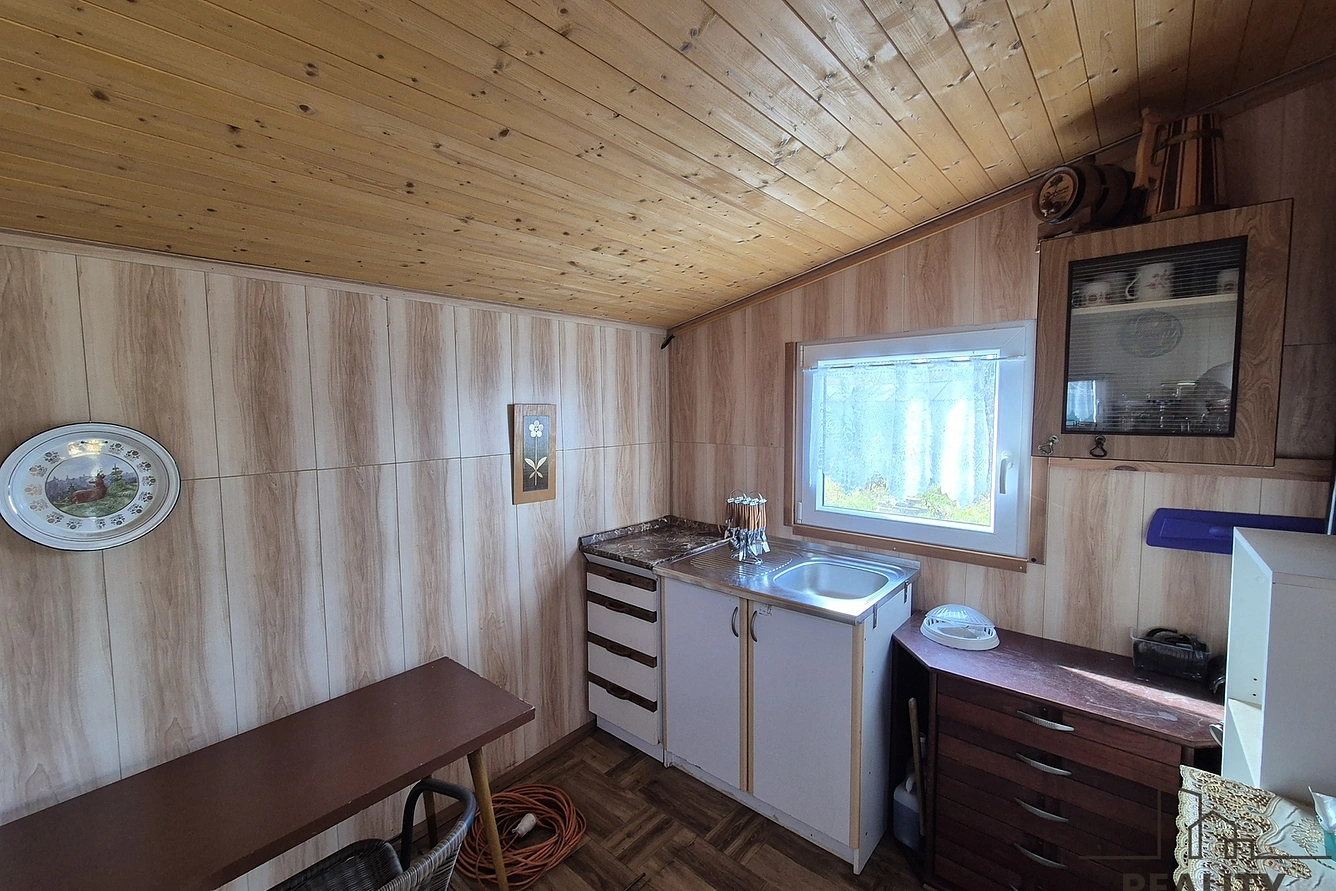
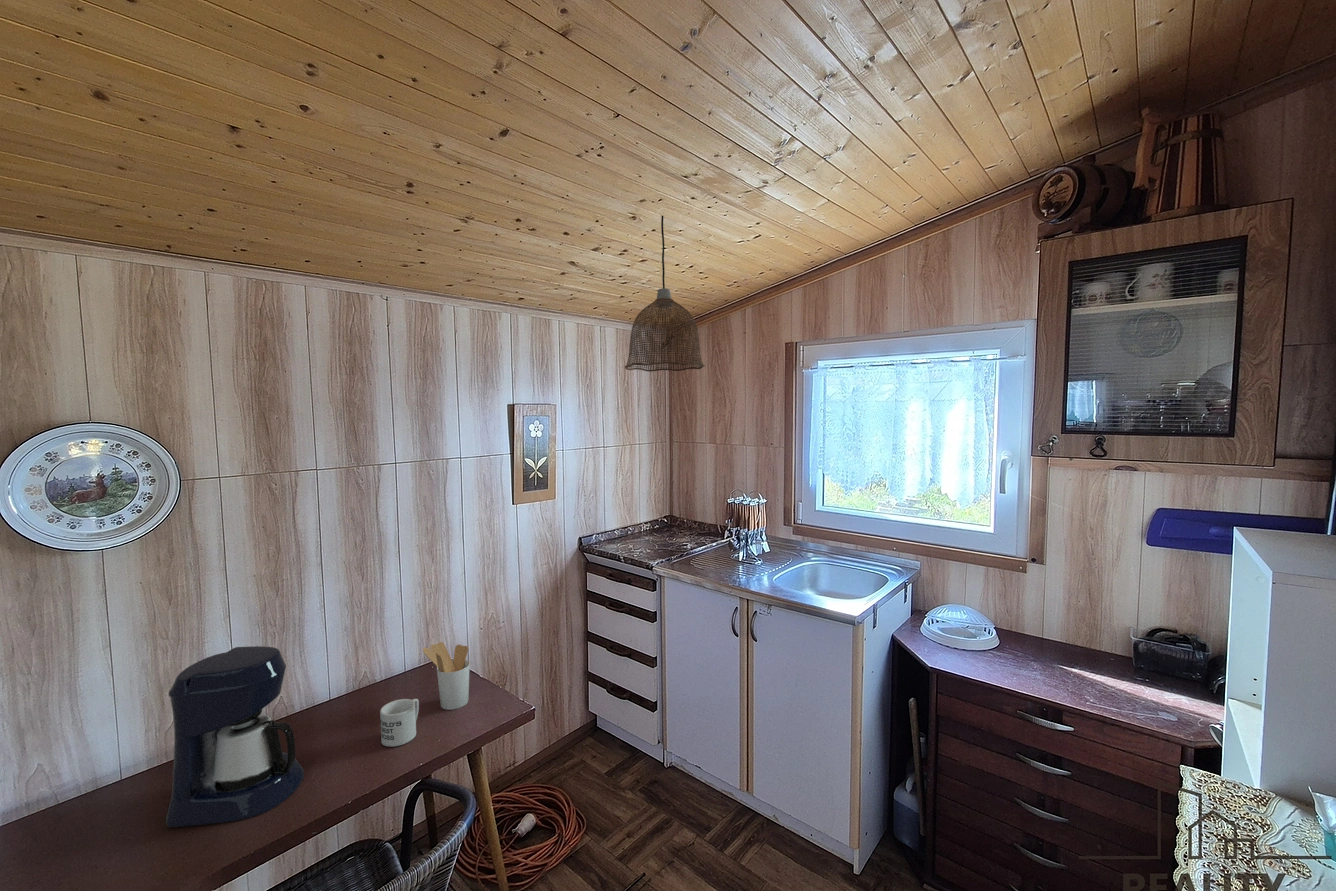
+ pendant lamp (663, 292)
+ utensil holder (447, 673)
+ mug (402, 719)
+ coffee maker (236, 725)
